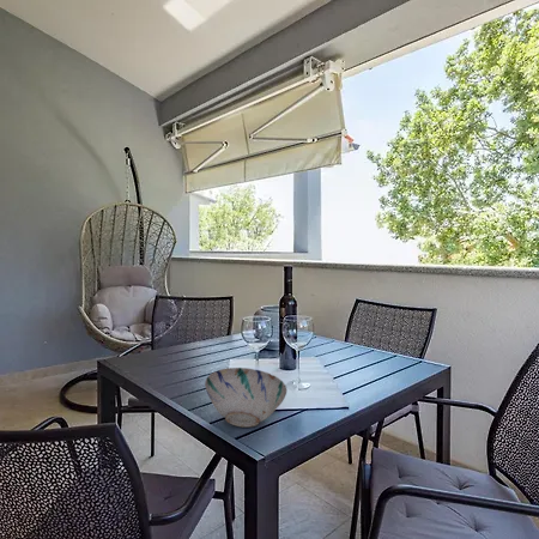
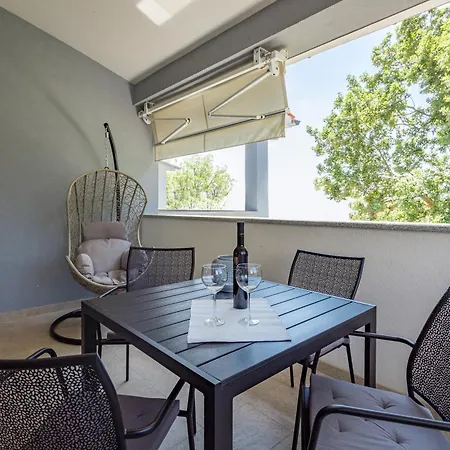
- bowl (246, 392)
